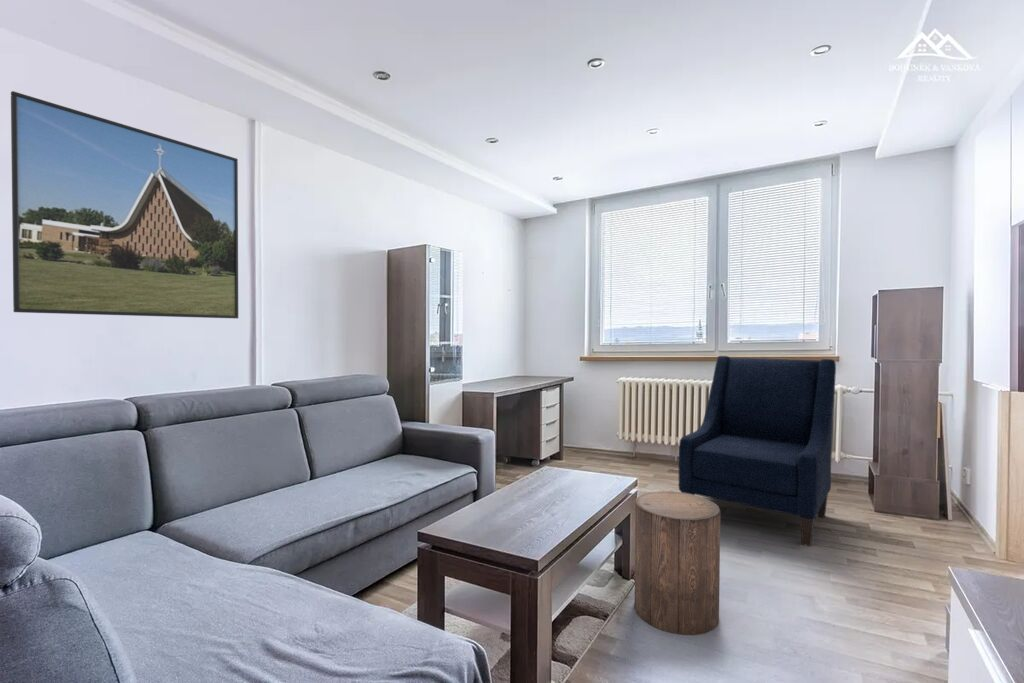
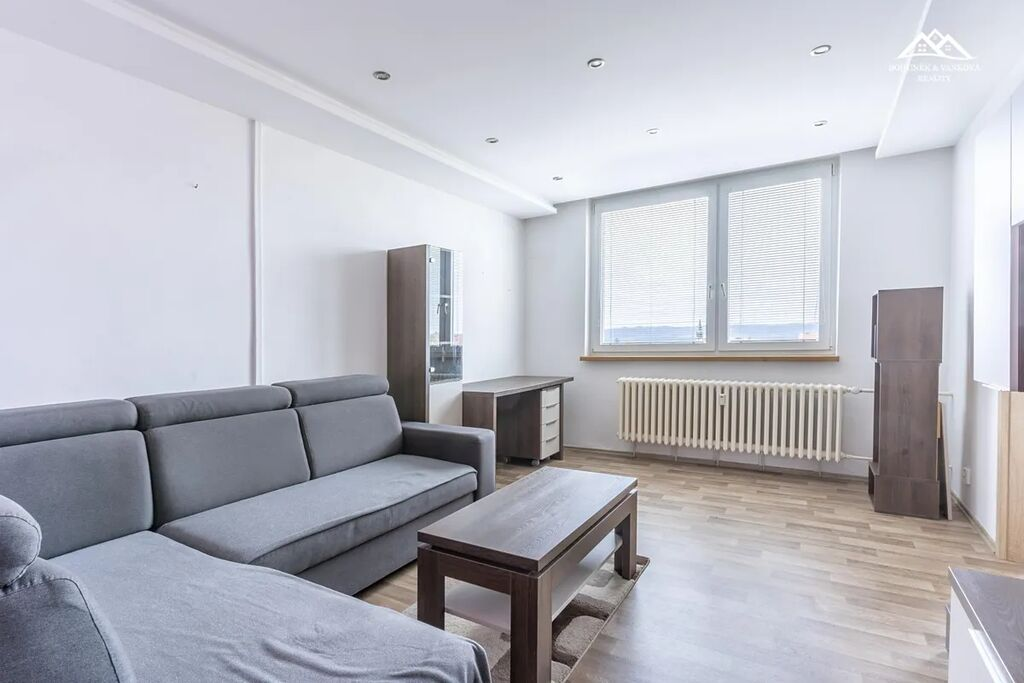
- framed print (143, 223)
- chair (758, 436)
- stool (676, 557)
